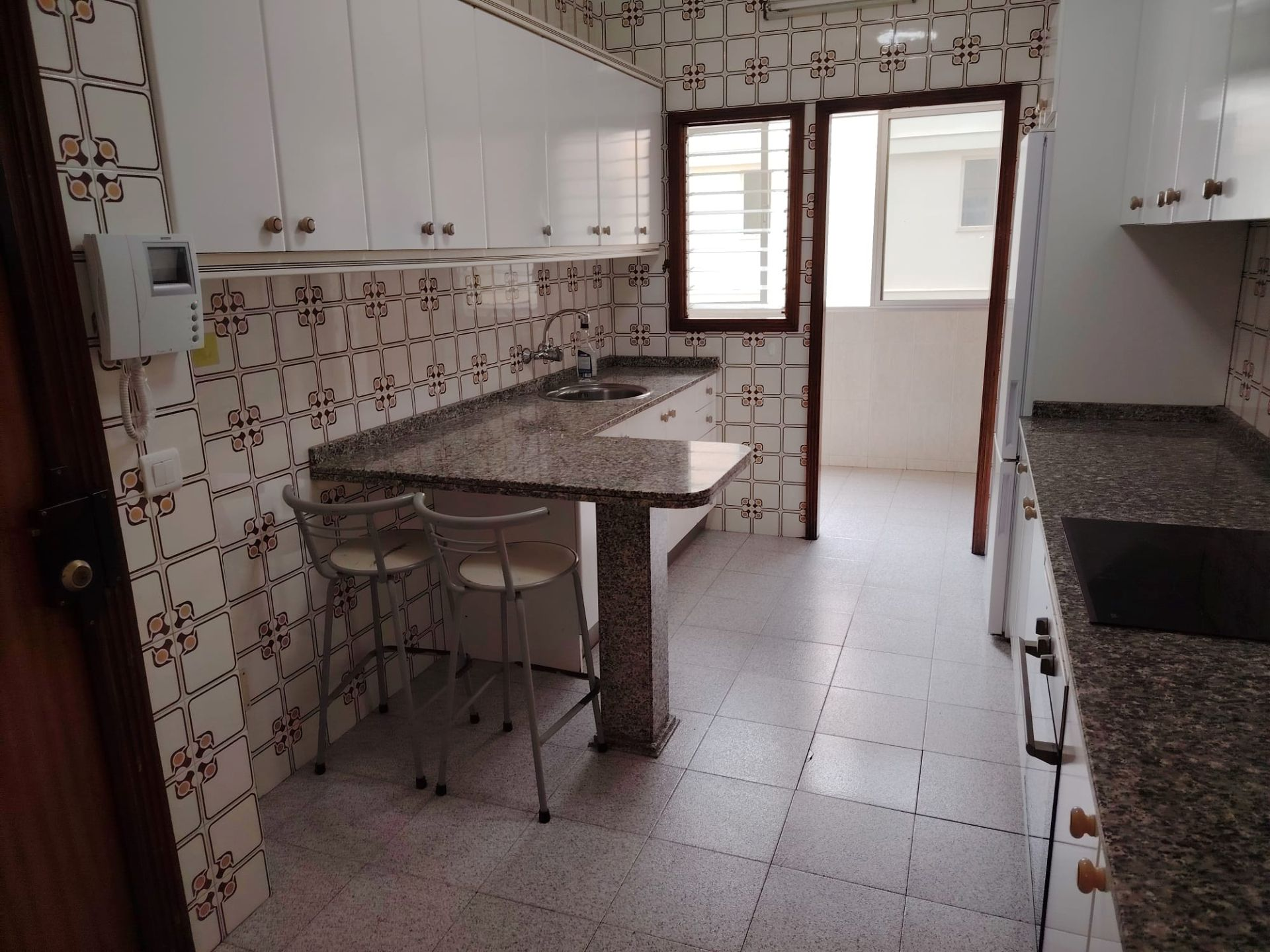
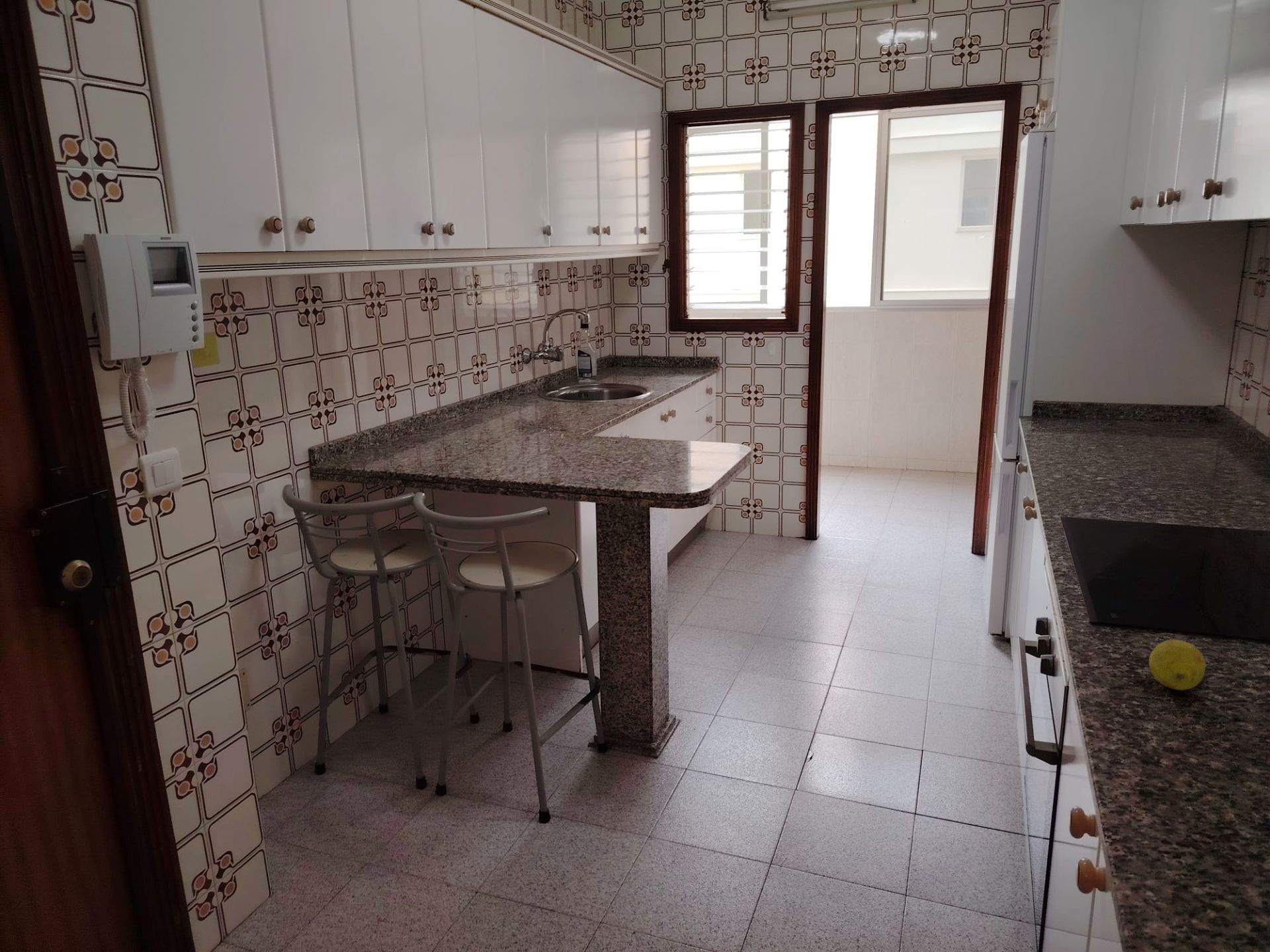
+ fruit (1177, 663)
